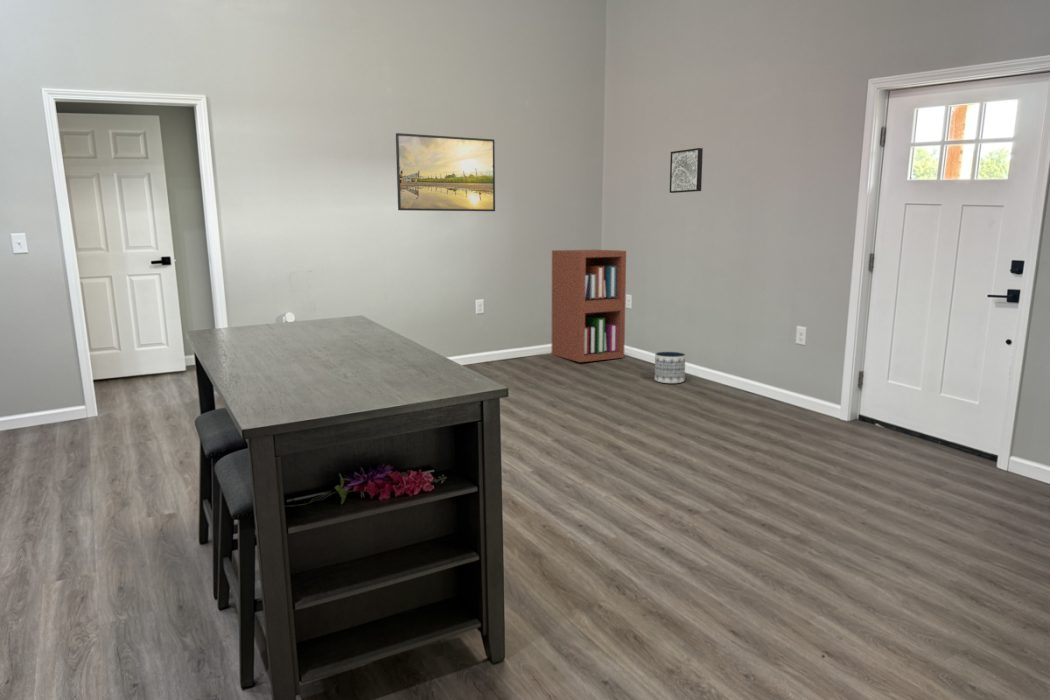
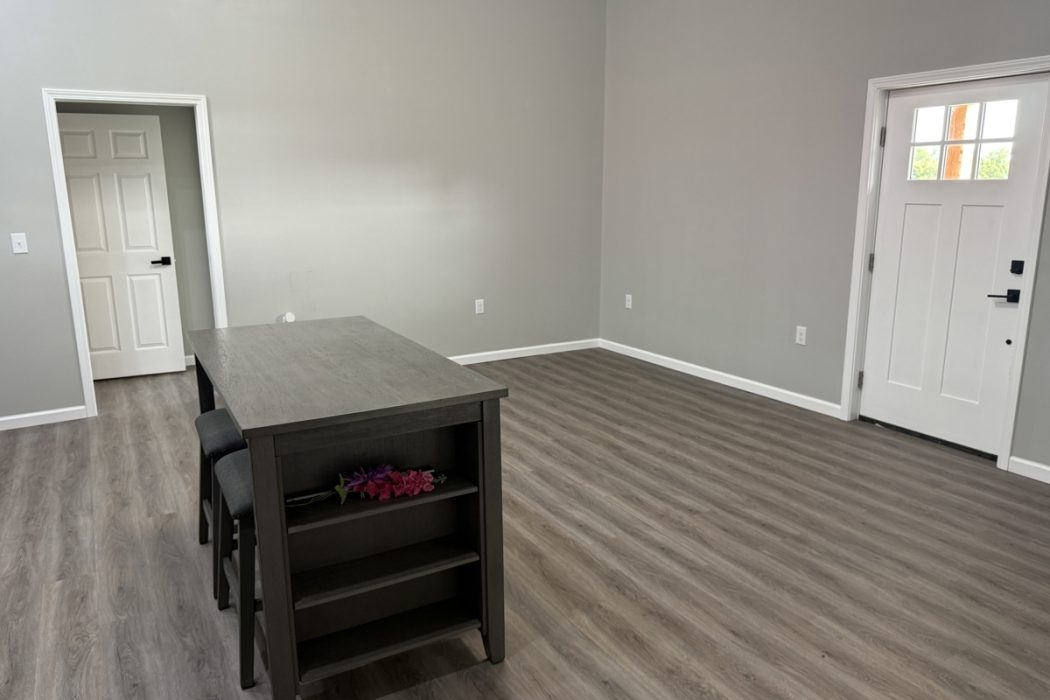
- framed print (447, 173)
- planter (669, 367)
- wall art (685, 171)
- bookshelf (587, 303)
